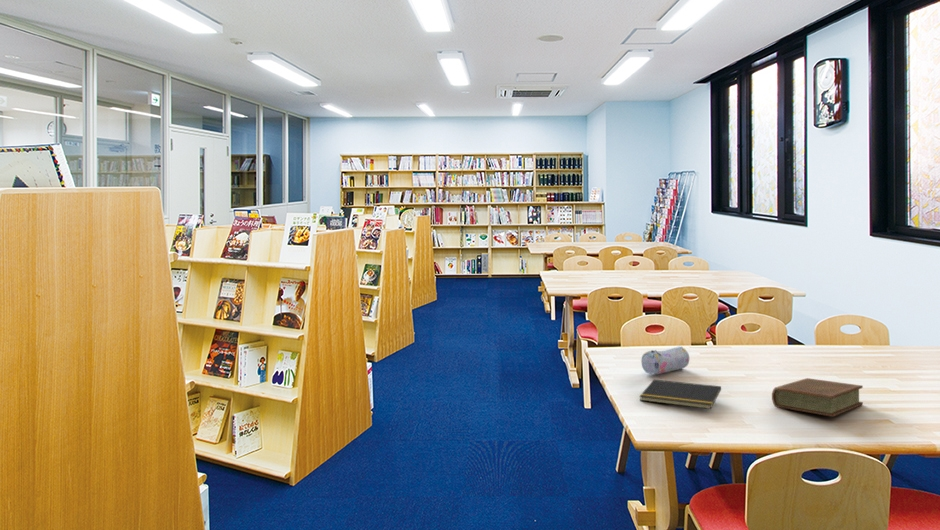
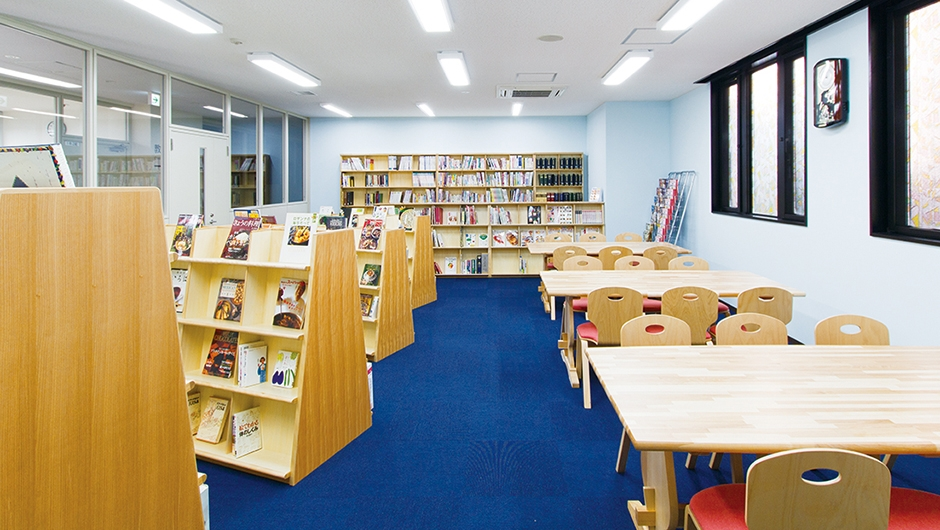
- pencil case (665, 359)
- book (817, 395)
- notepad (680, 393)
